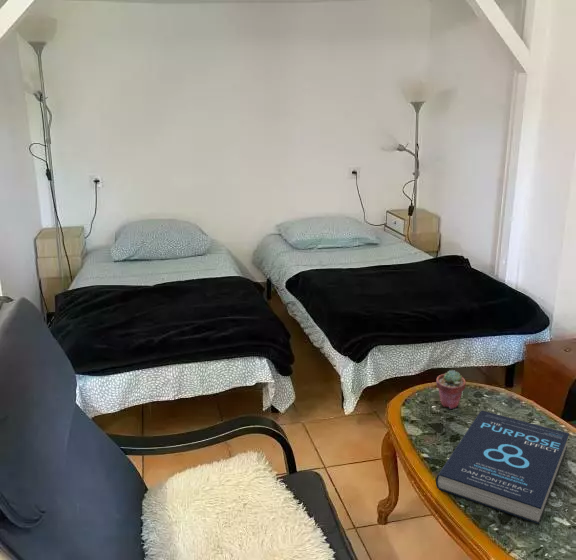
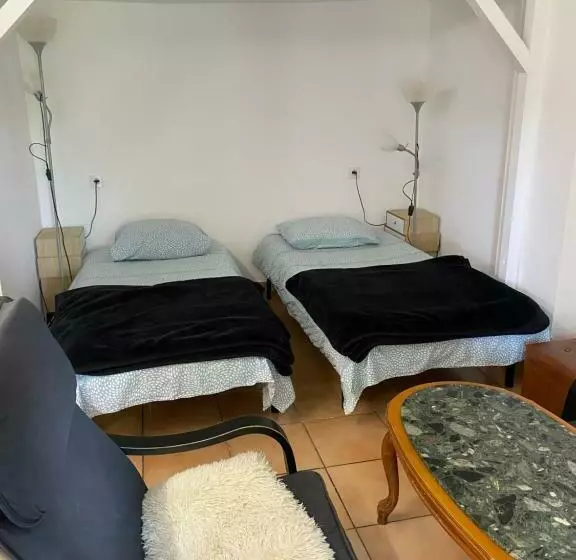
- potted succulent (450, 387)
- book (505, 459)
